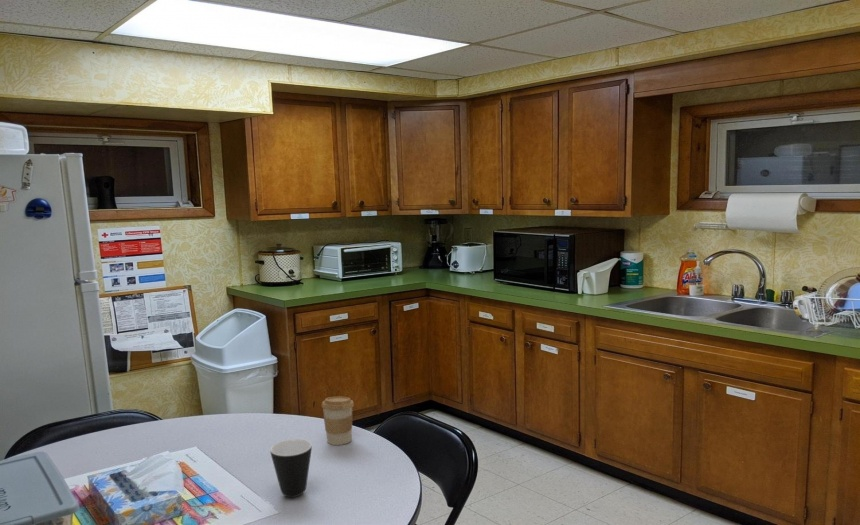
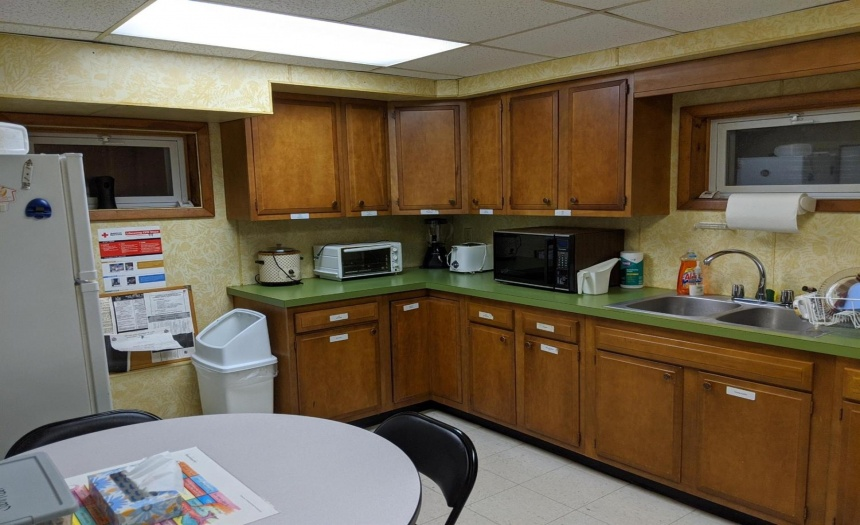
- coffee cup (338, 419)
- mug (292, 468)
